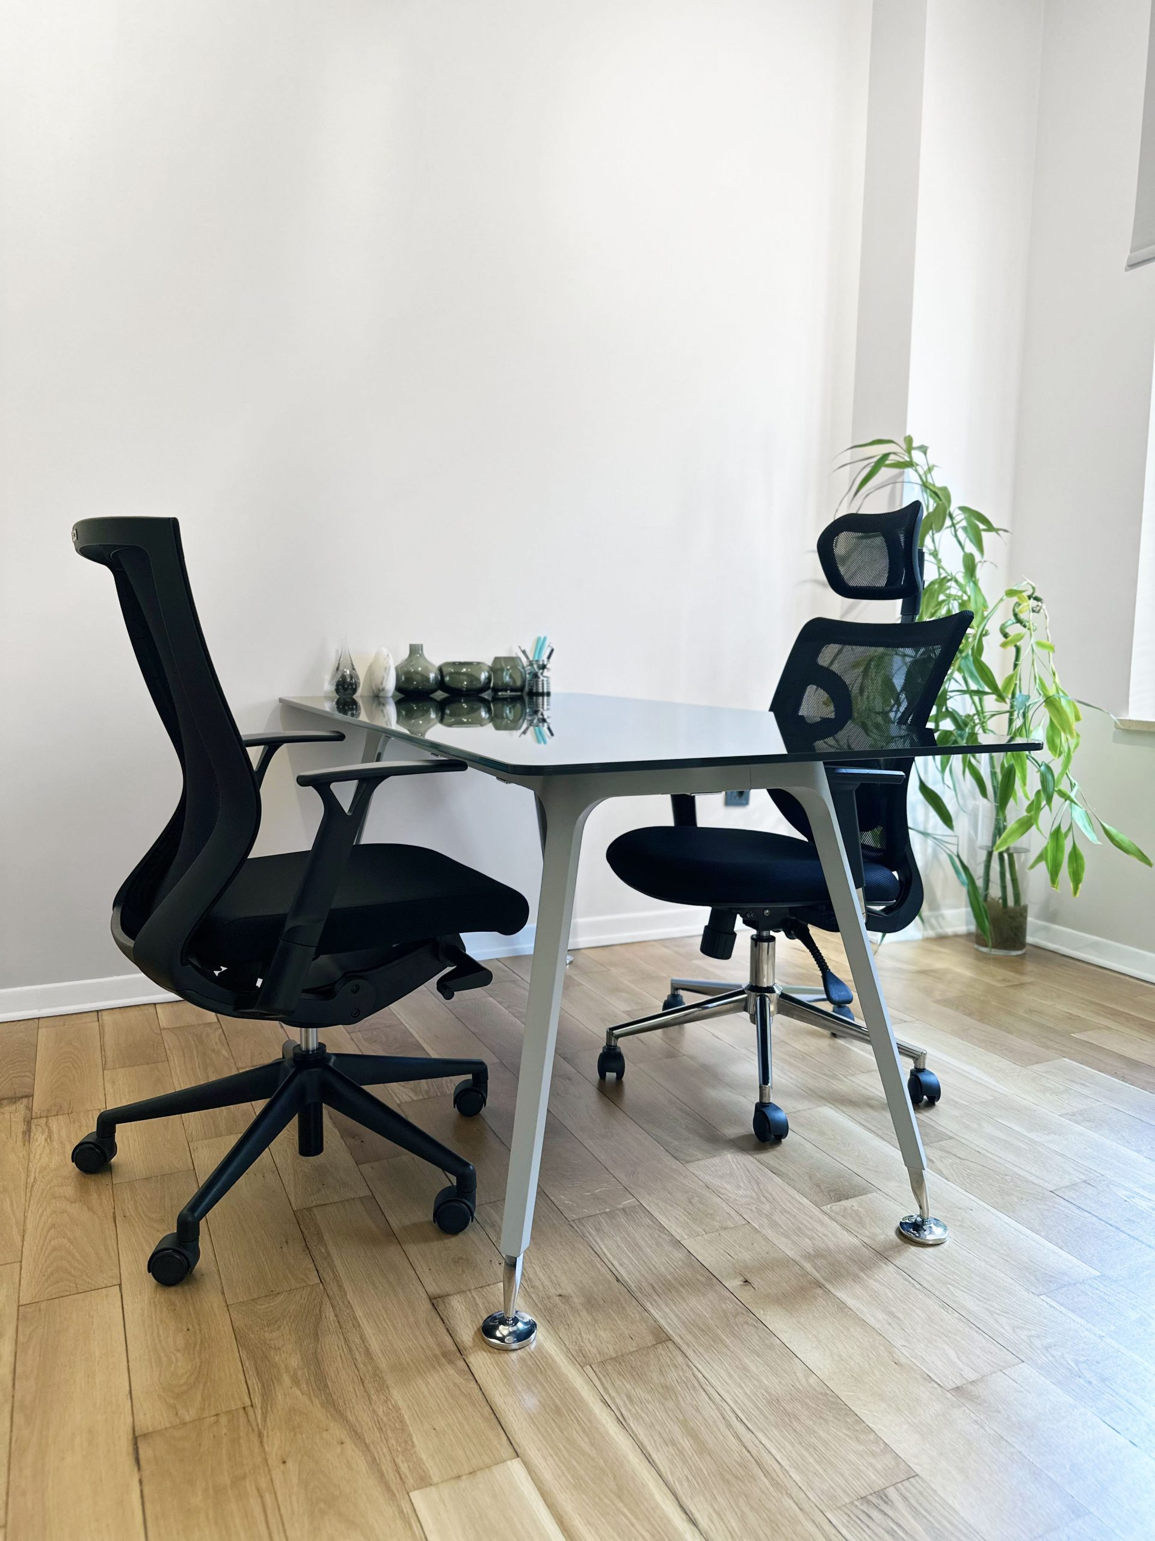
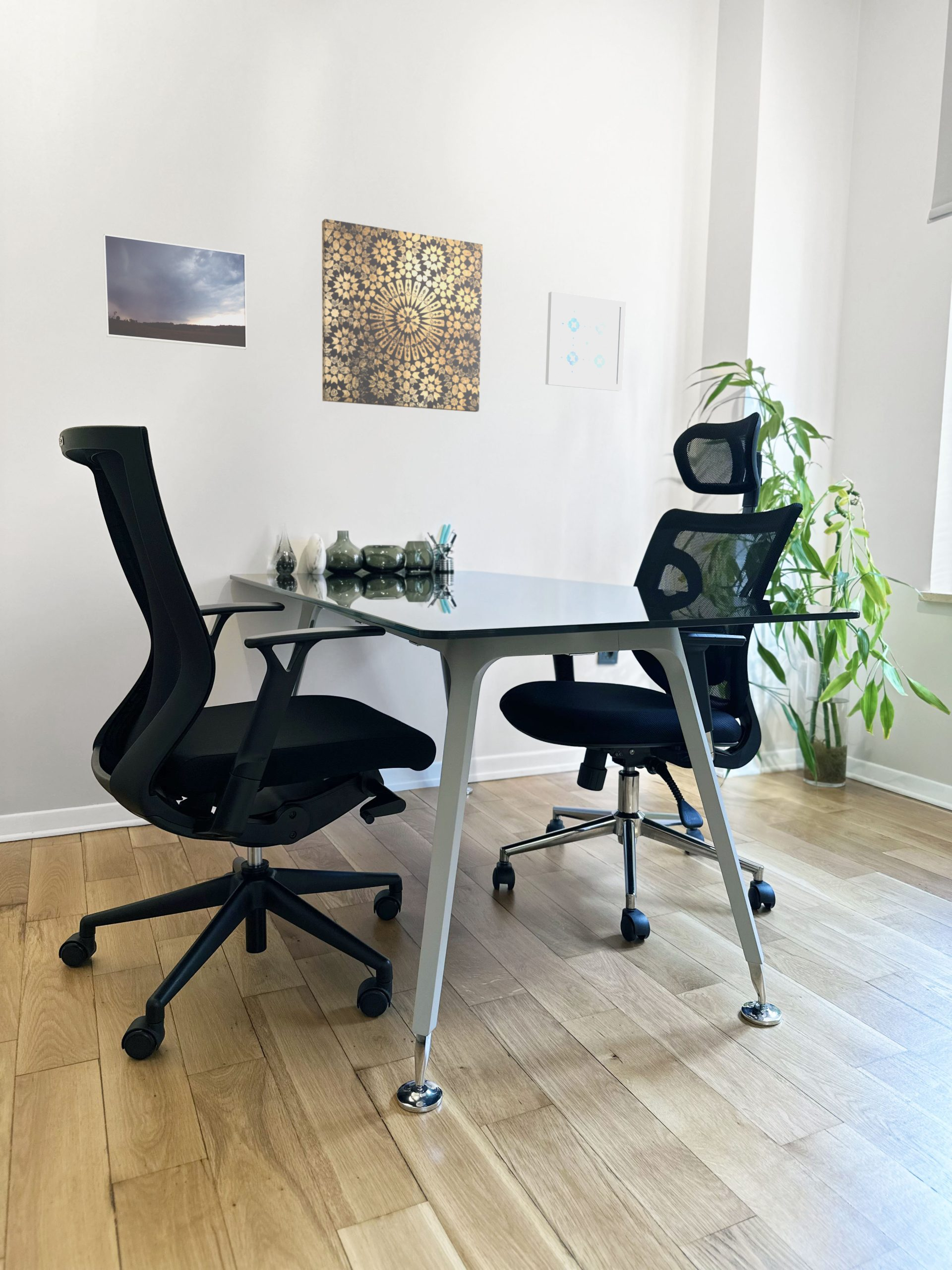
+ wall art (404, 321)
+ wall art (586, 342)
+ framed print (178, 294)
